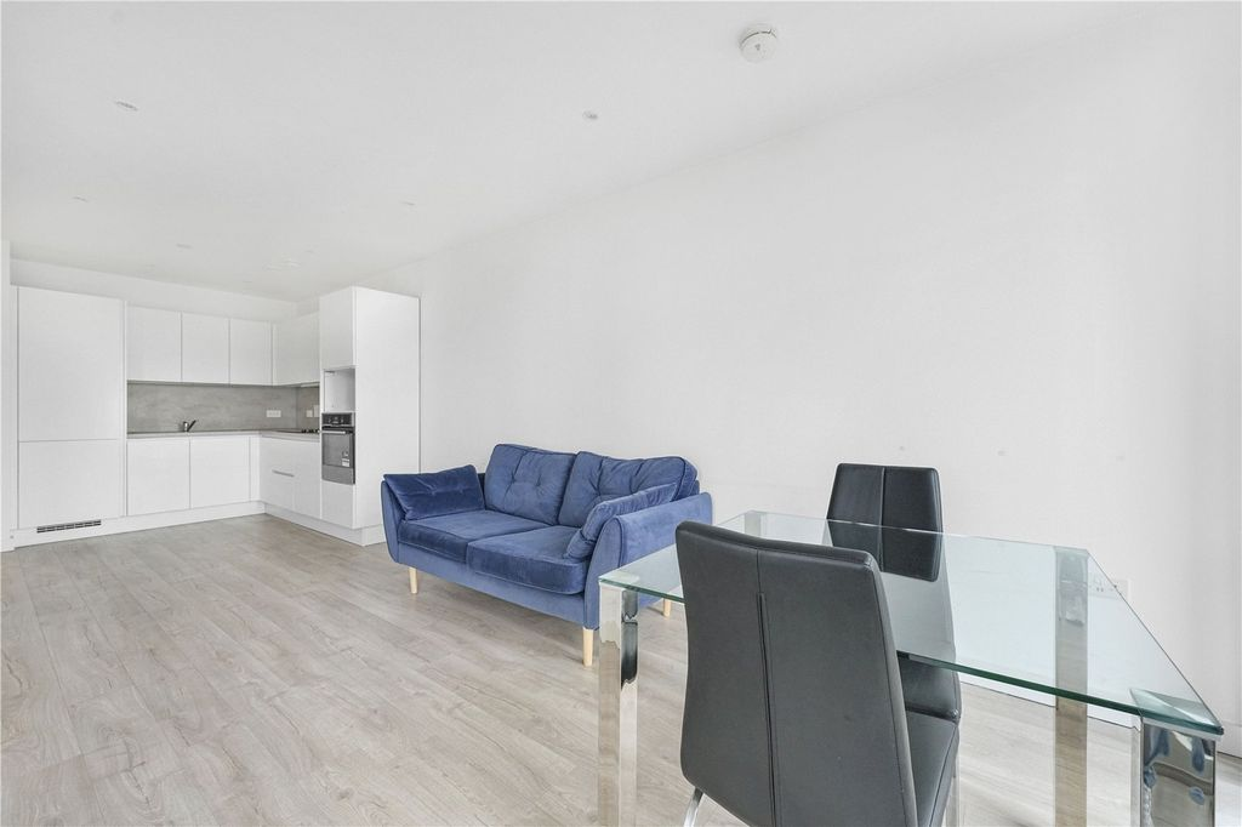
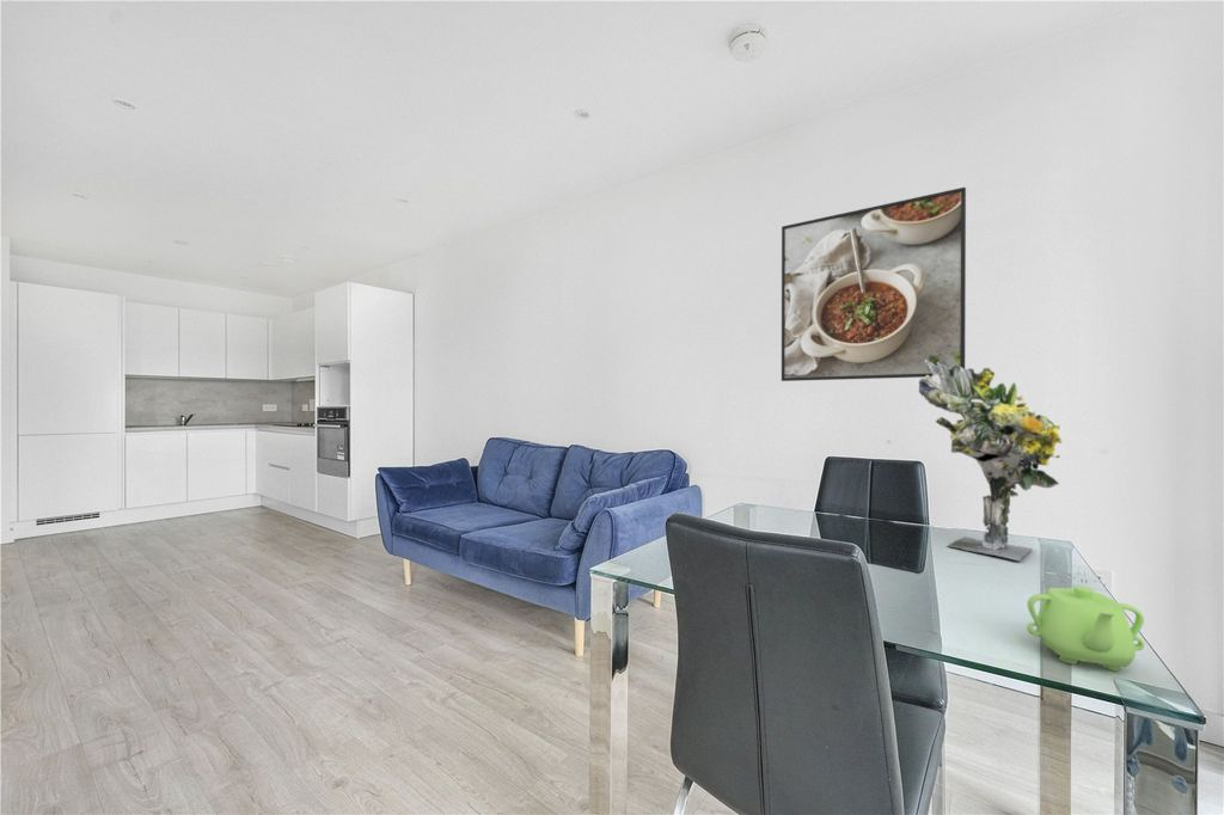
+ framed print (864, 294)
+ bouquet (984, 454)
+ teapot (1085, 625)
